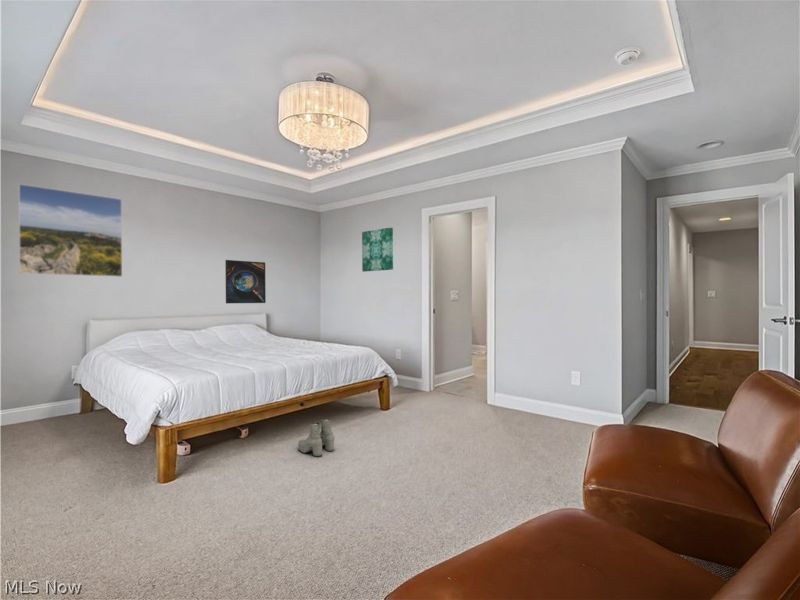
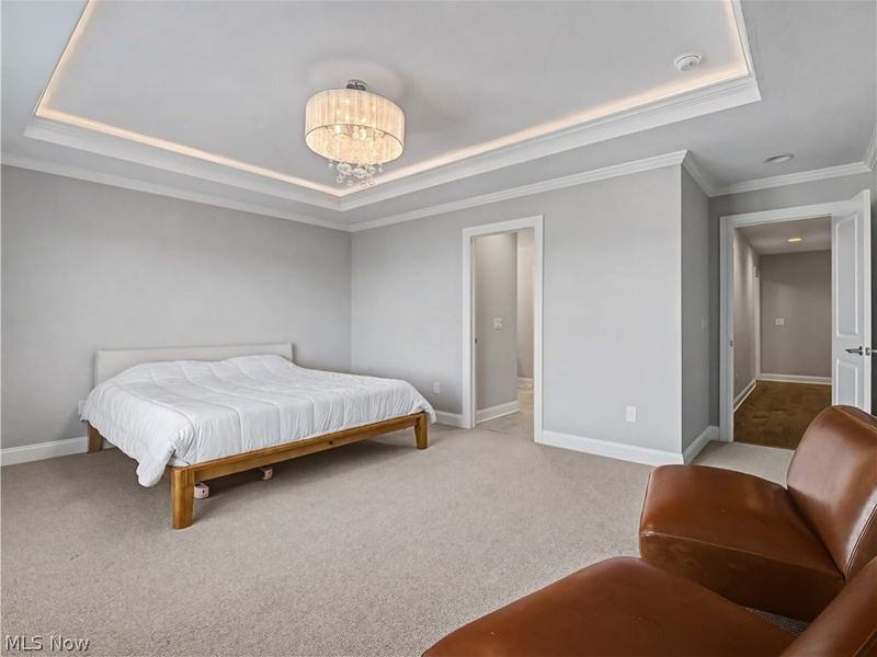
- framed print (246, 282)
- wall art (377, 250)
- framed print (73, 233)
- boots (316, 434)
